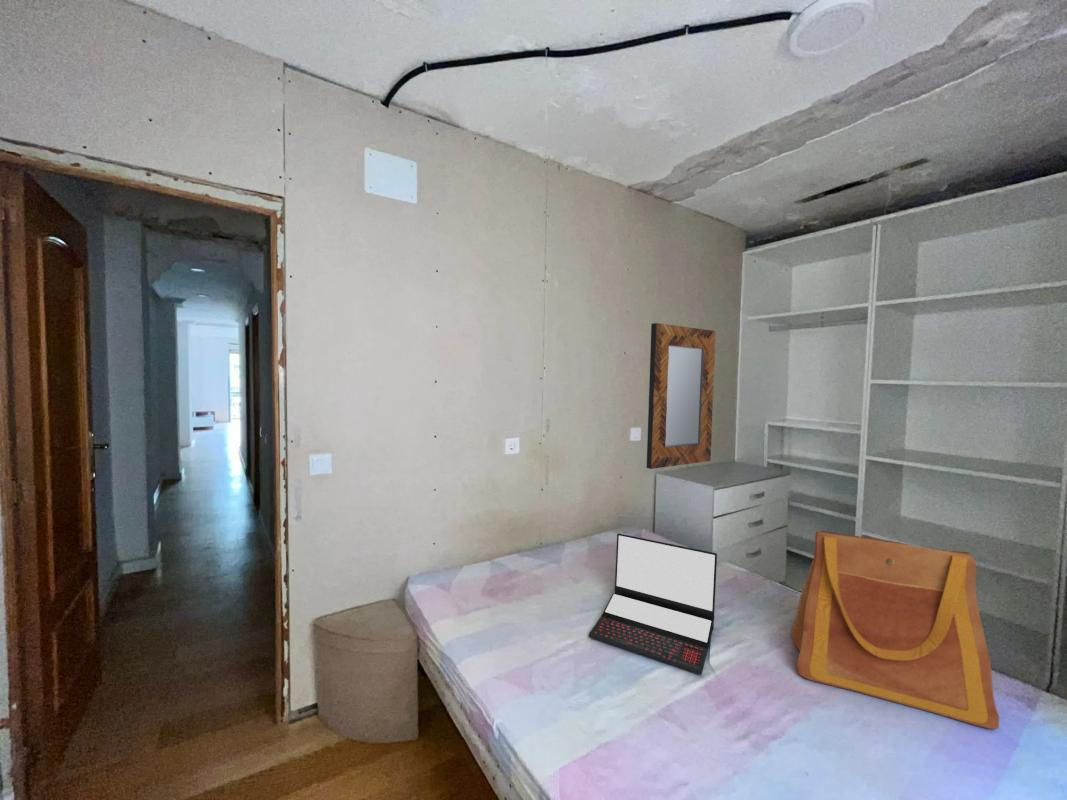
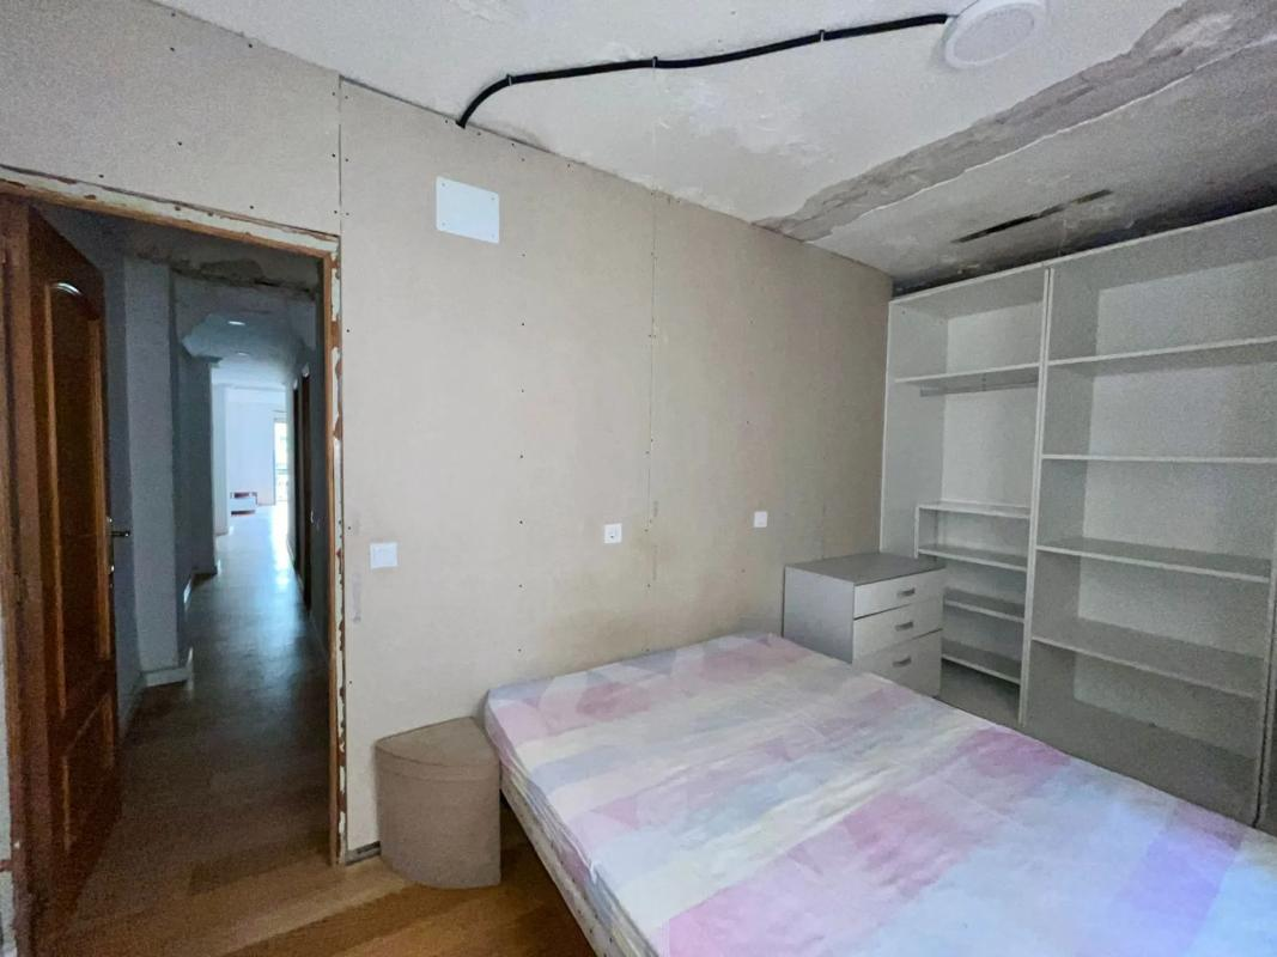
- tote bag (884, 611)
- home mirror (682, 396)
- laptop (653, 595)
